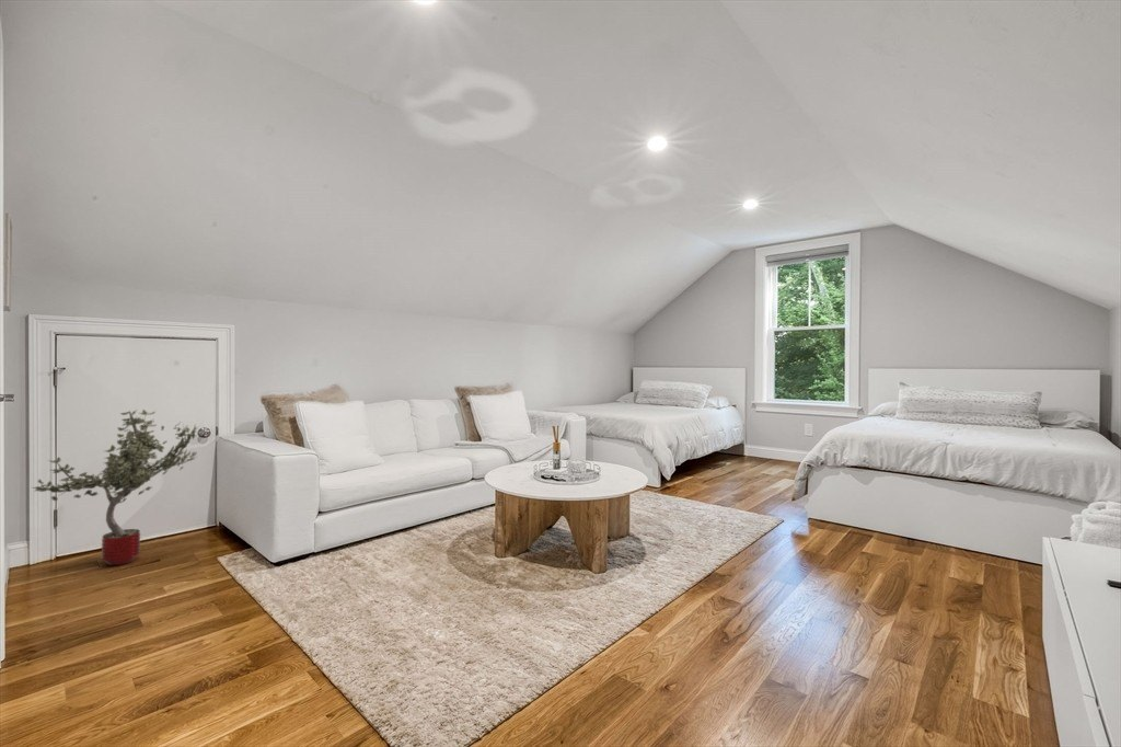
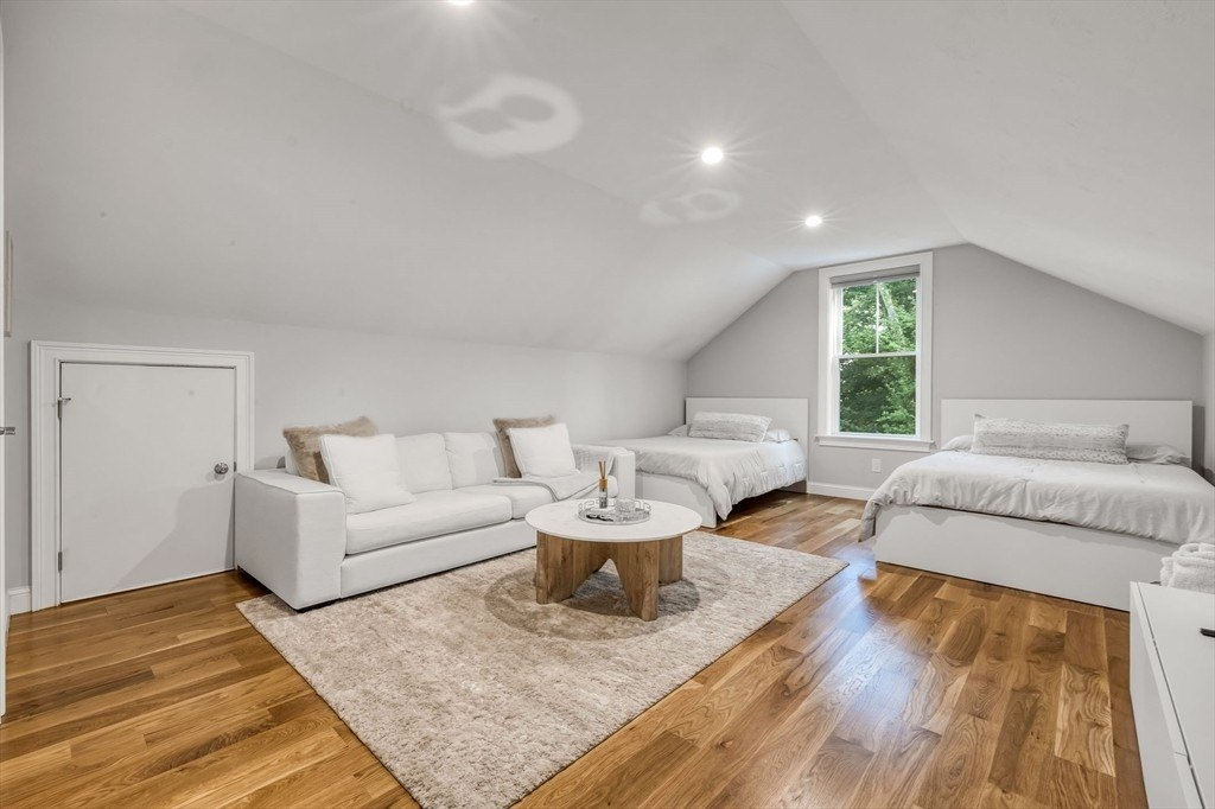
- potted tree (119, 484)
